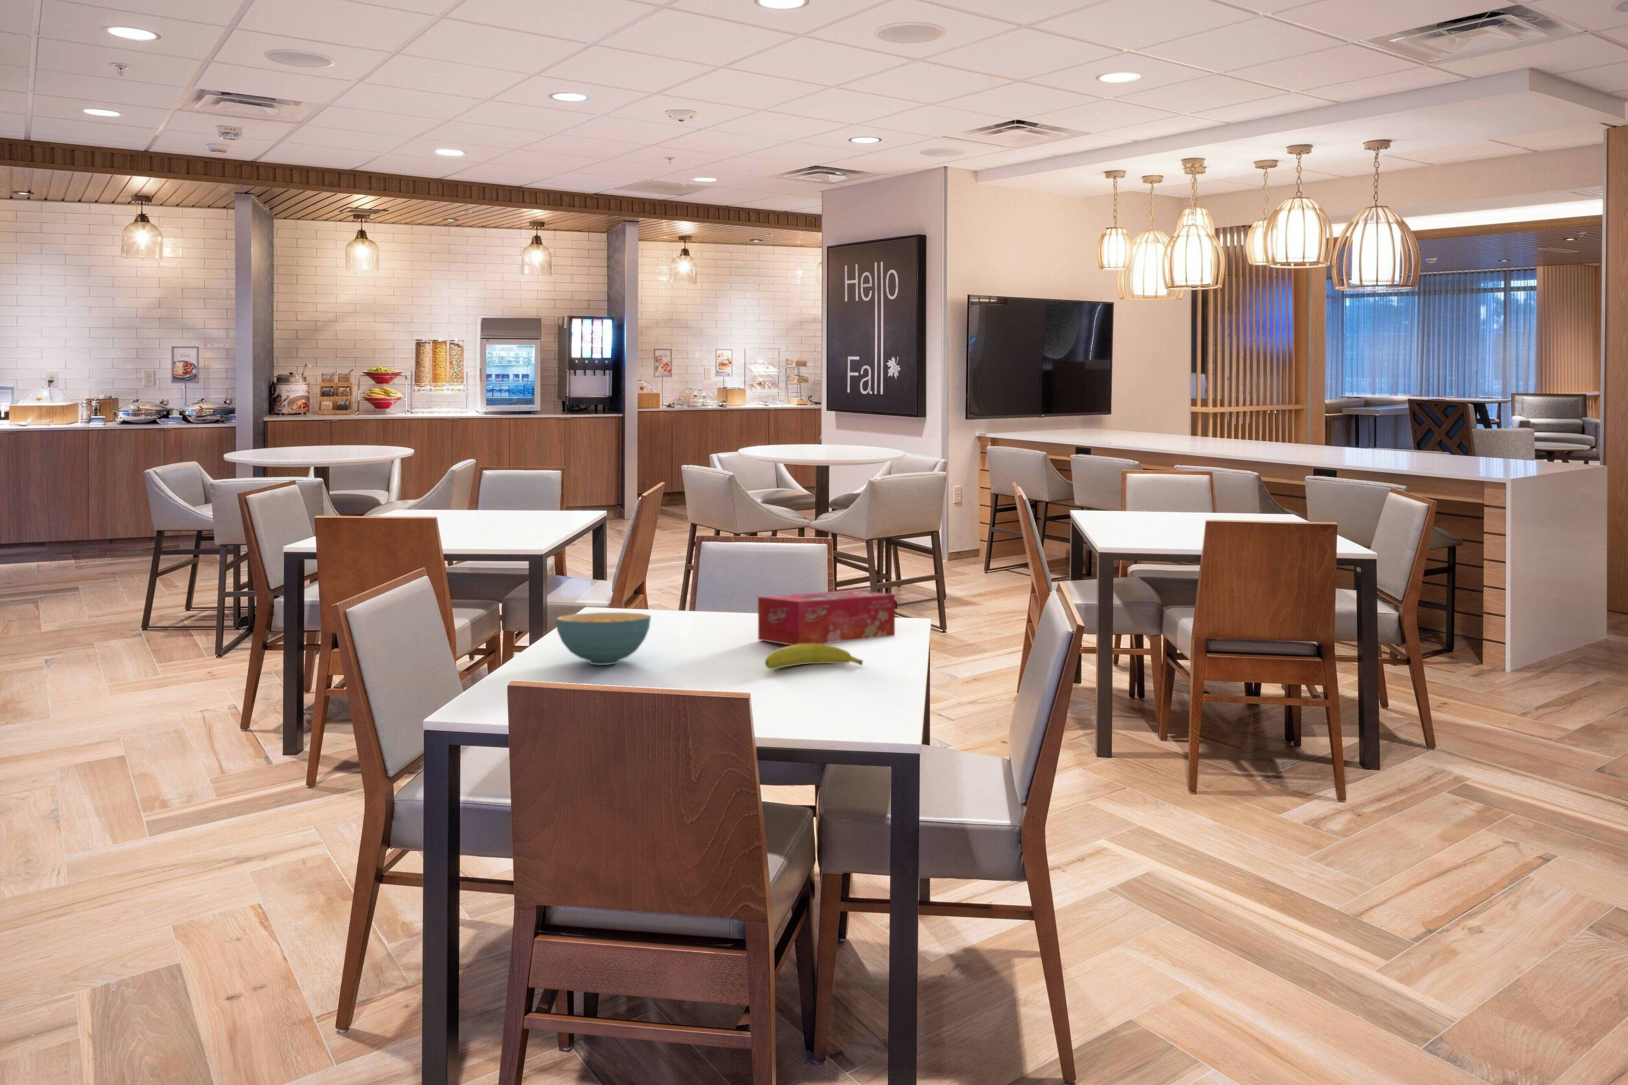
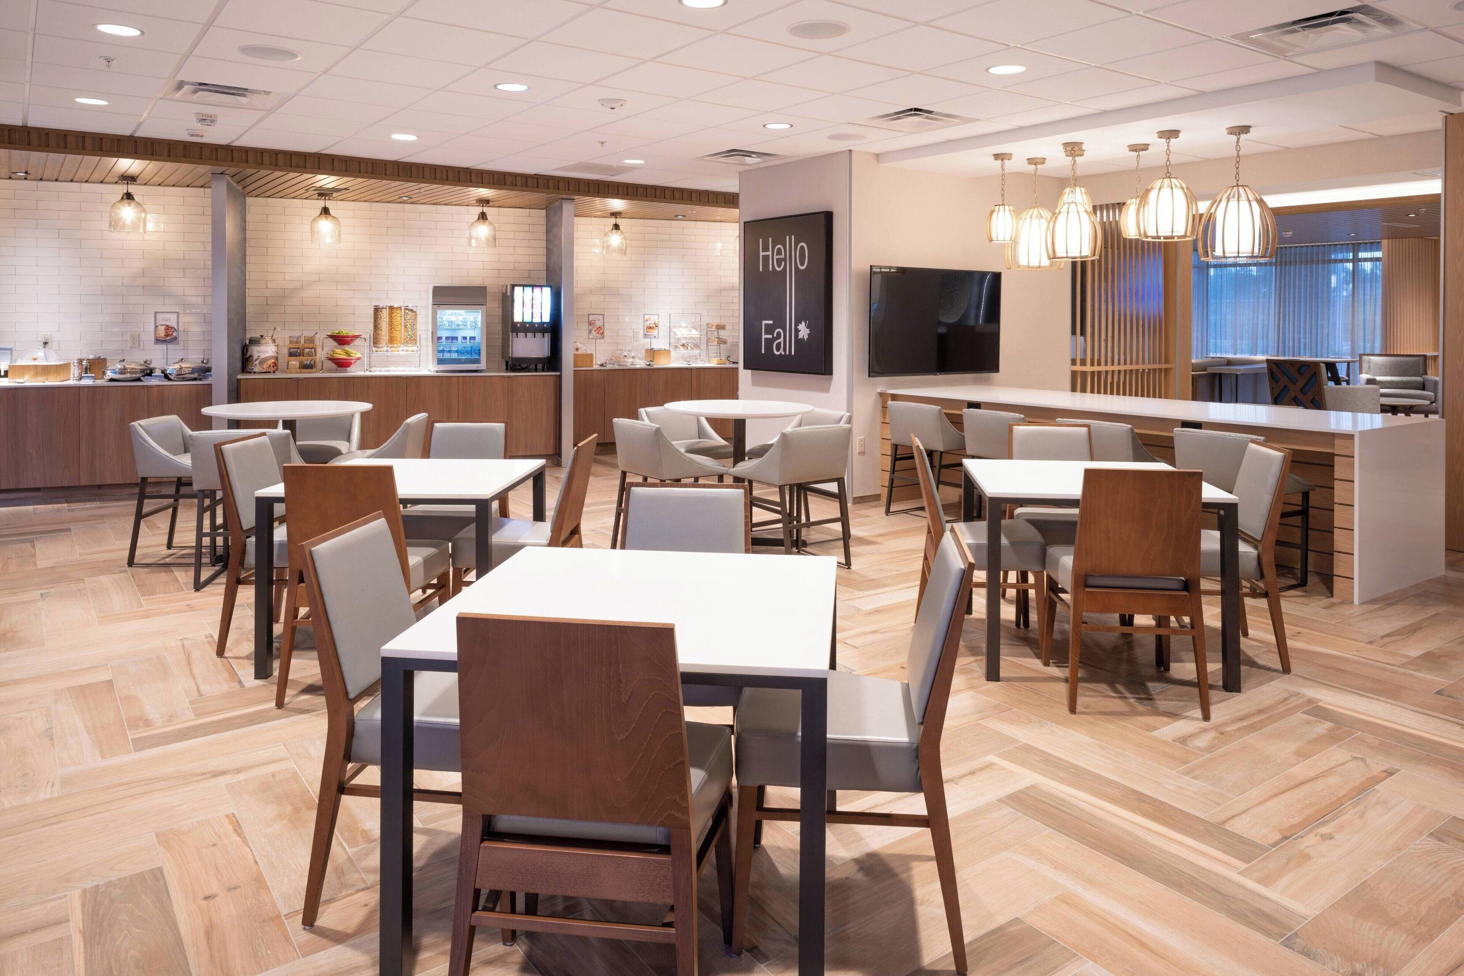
- fruit (810, 656)
- tissue box (827, 616)
- cereal bowl (603, 639)
